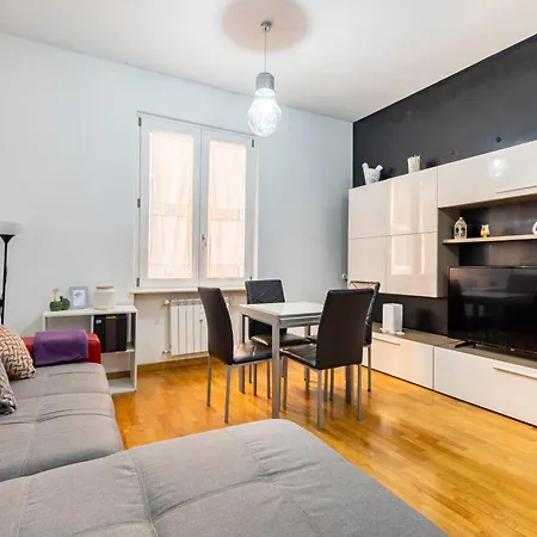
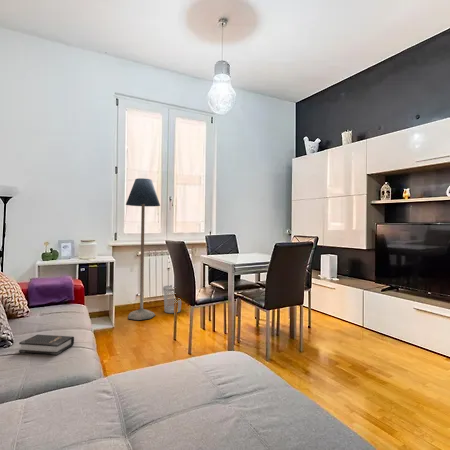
+ hardback book (47, 343)
+ wastebasket (172, 298)
+ floor lamp (142, 247)
